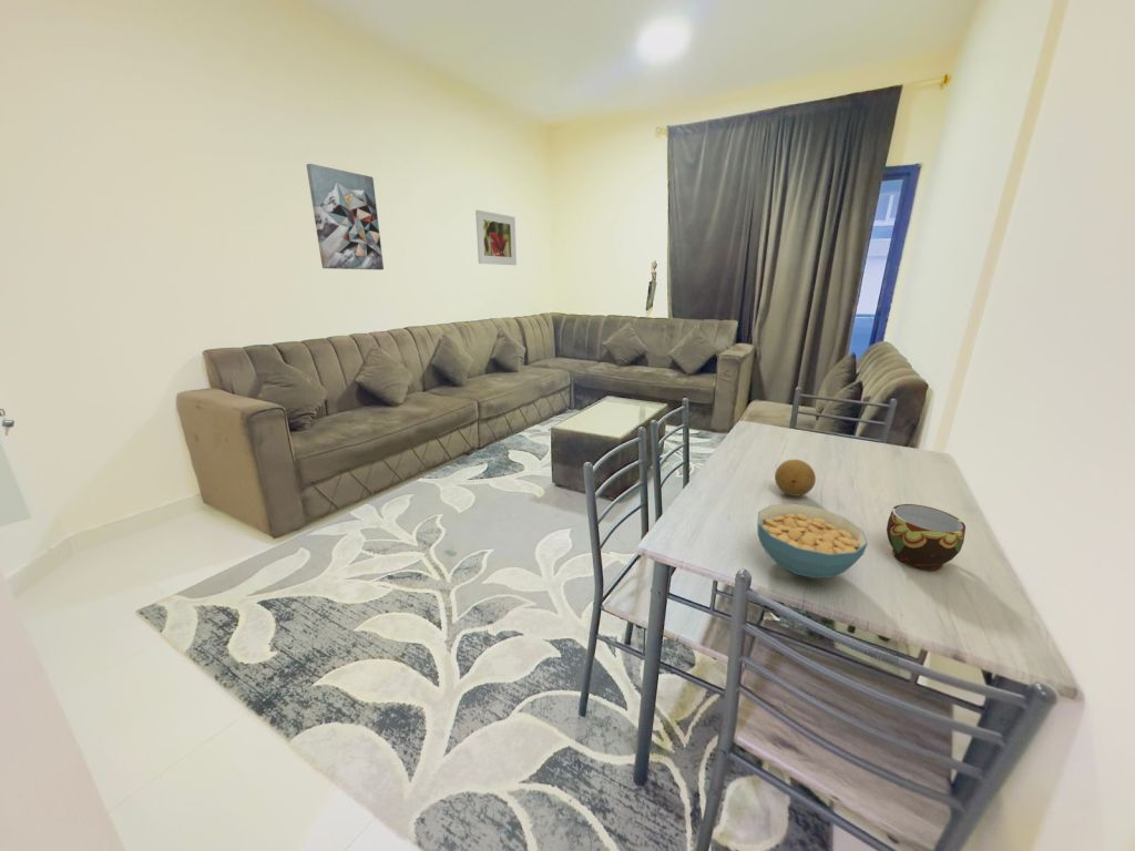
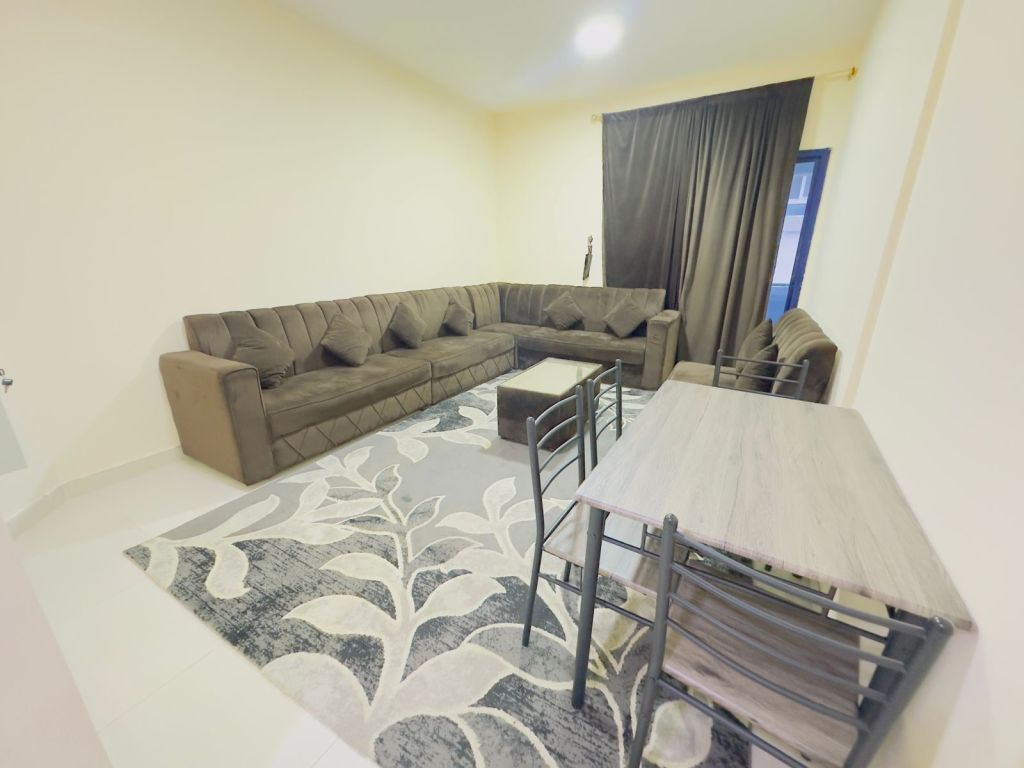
- cup (921, 536)
- cereal bowl (805, 547)
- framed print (497, 239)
- wall art (348, 221)
- fruit (795, 478)
